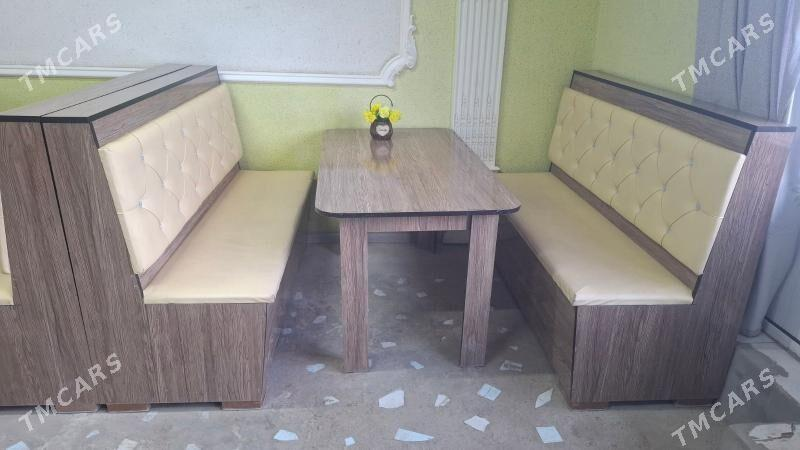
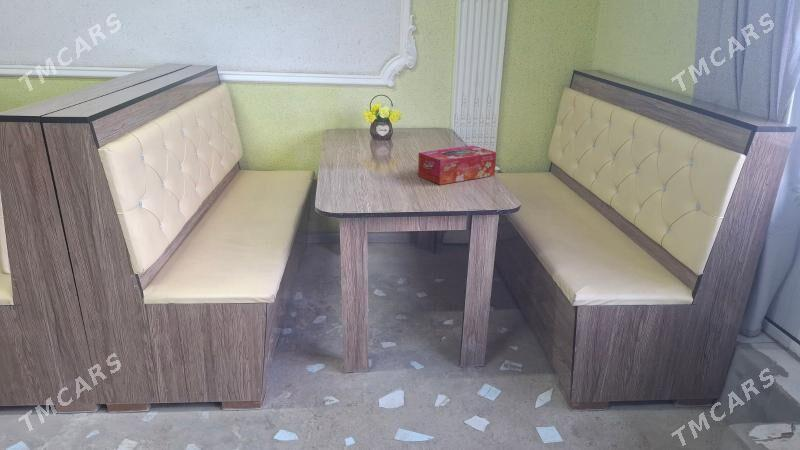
+ tissue box (457, 164)
